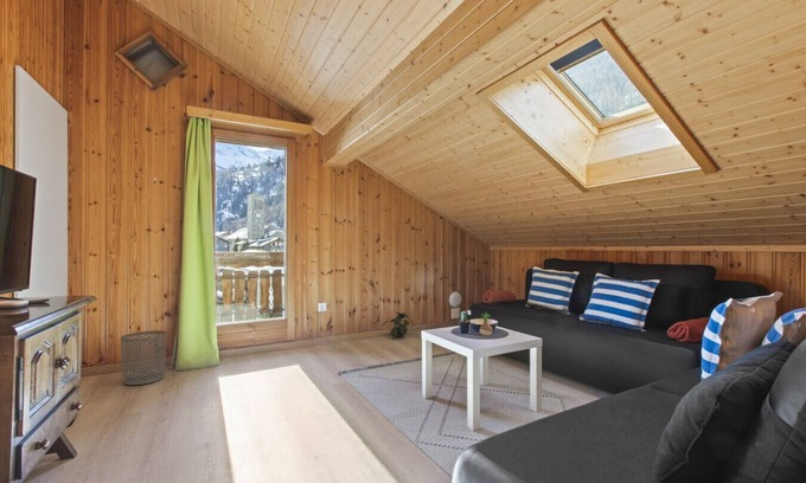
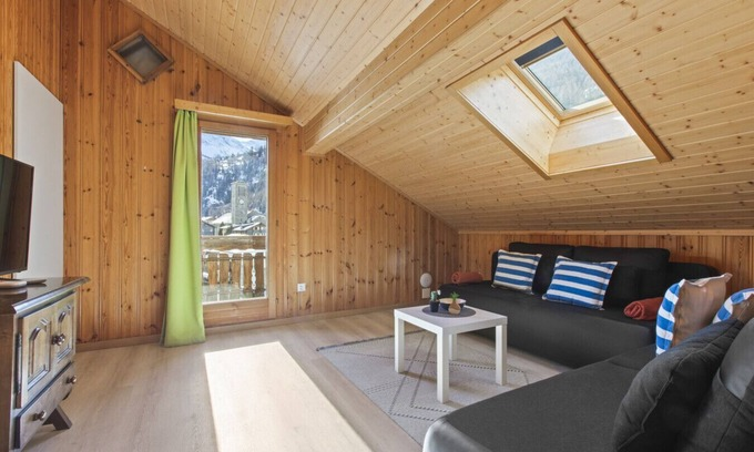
- waste bin (143, 356)
- potted plant (398, 324)
